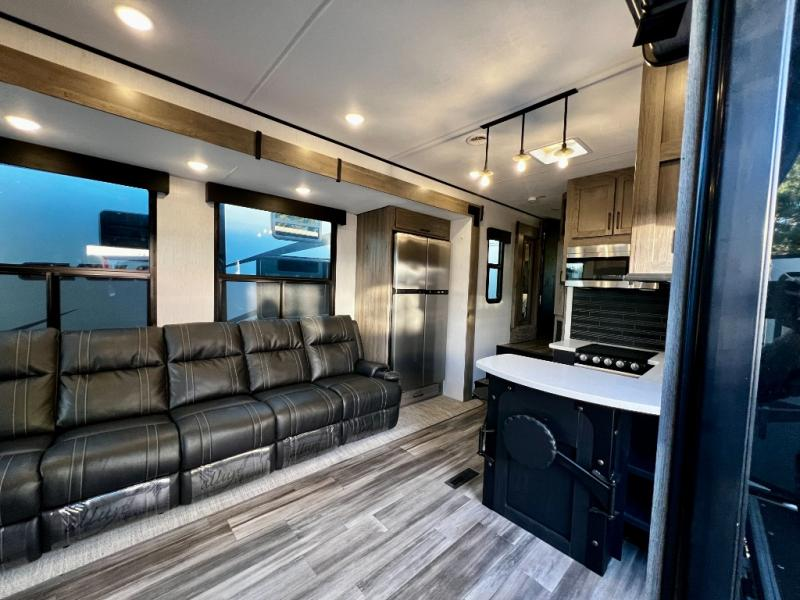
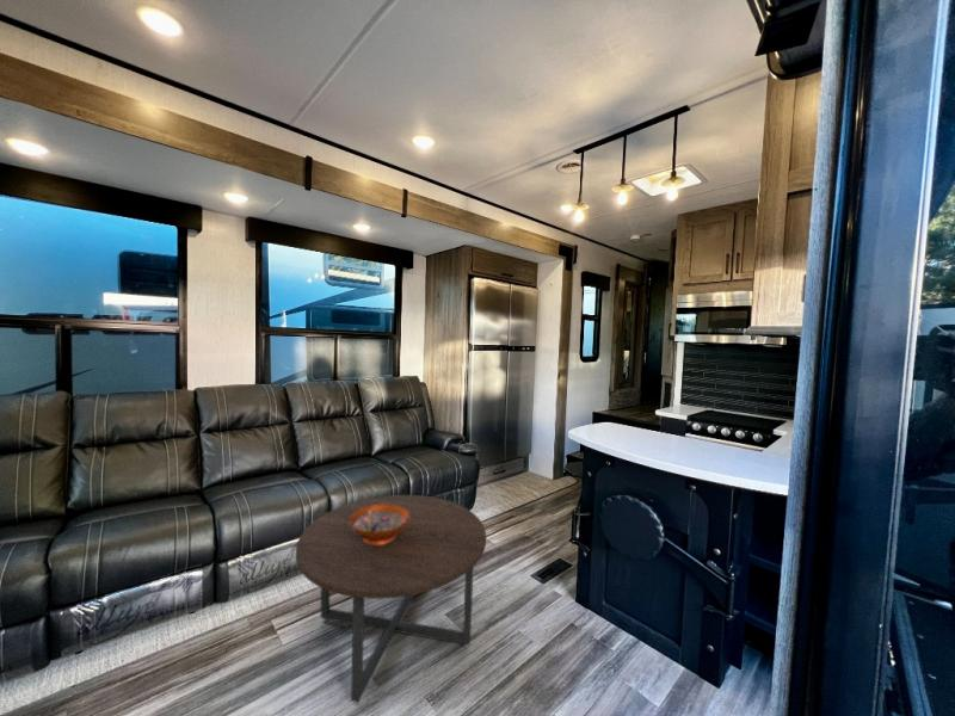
+ coffee table (394, 581)
+ decorative bowl (380, 526)
